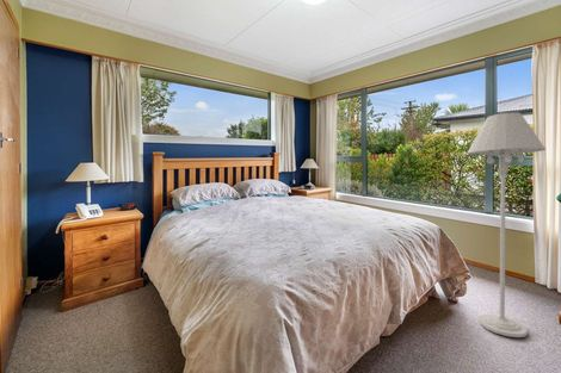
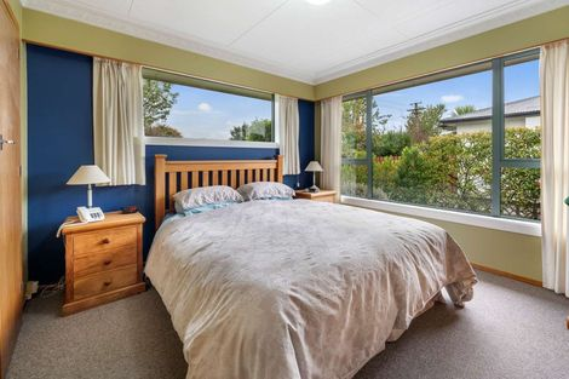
- floor lamp (503, 222)
